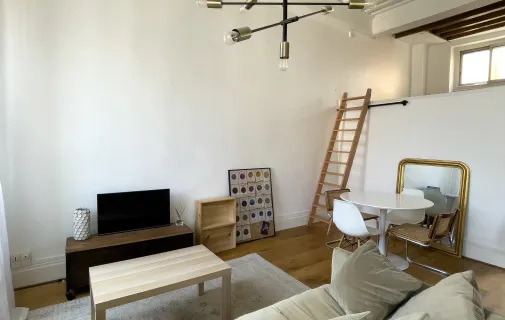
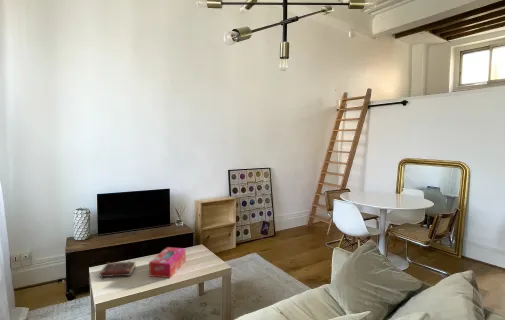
+ tissue box (168, 261)
+ book (118, 268)
